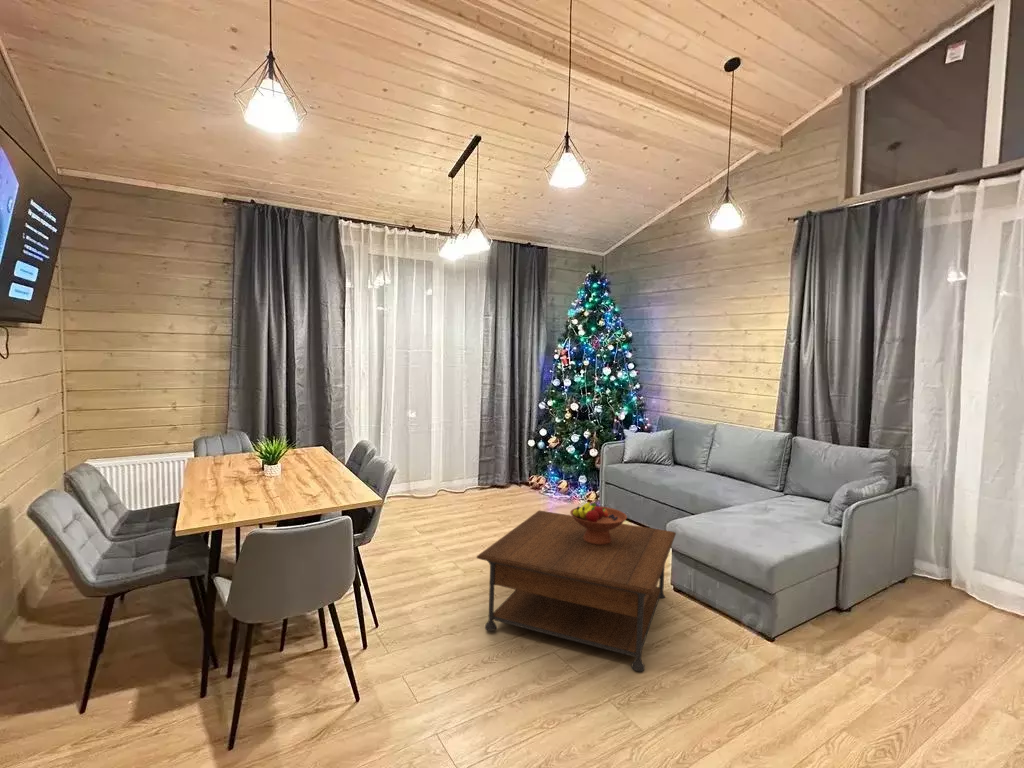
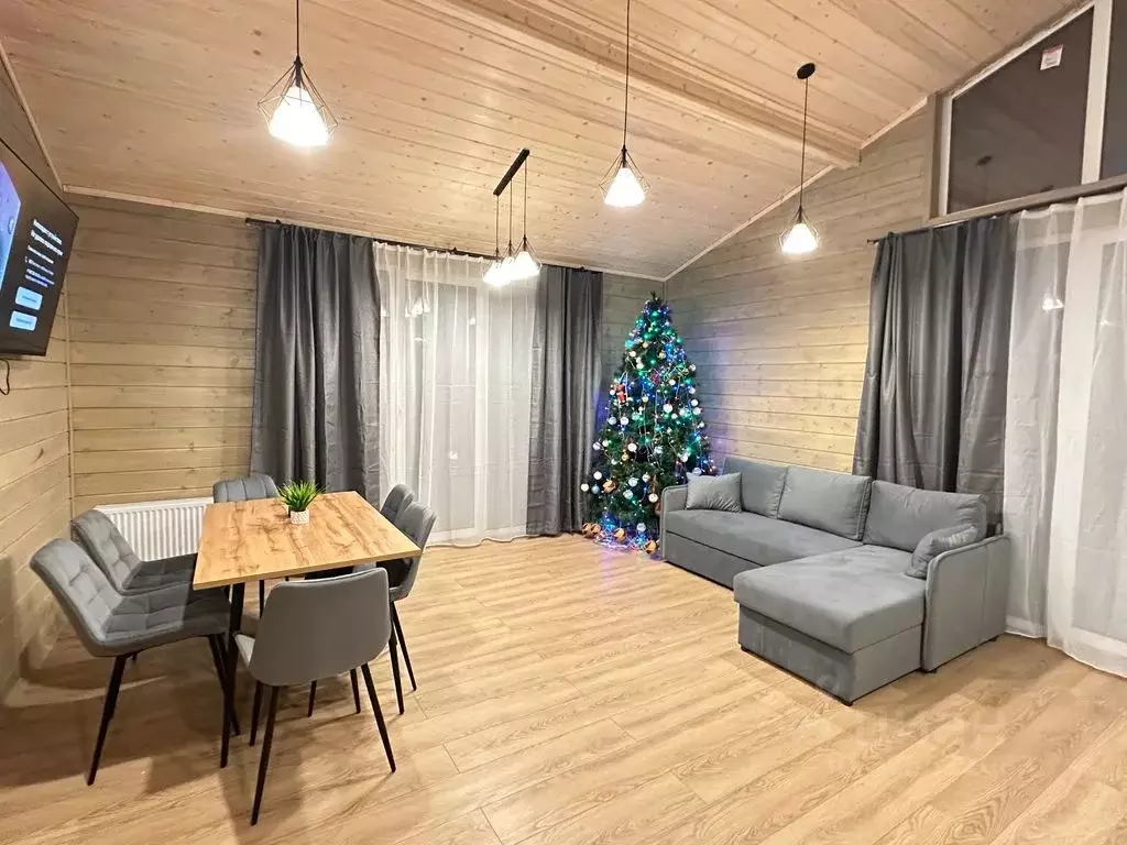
- coffee table (582, 577)
- fruit bowl (598, 521)
